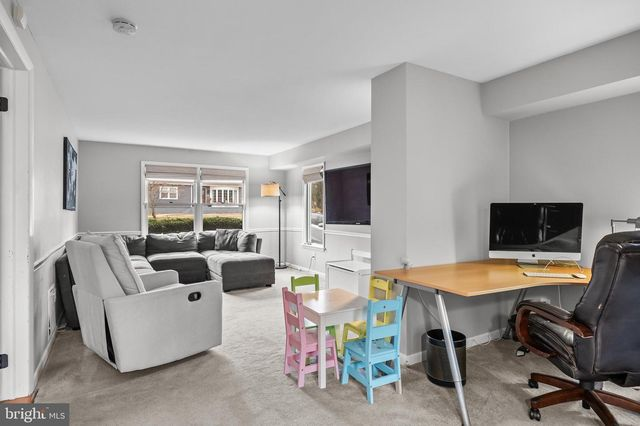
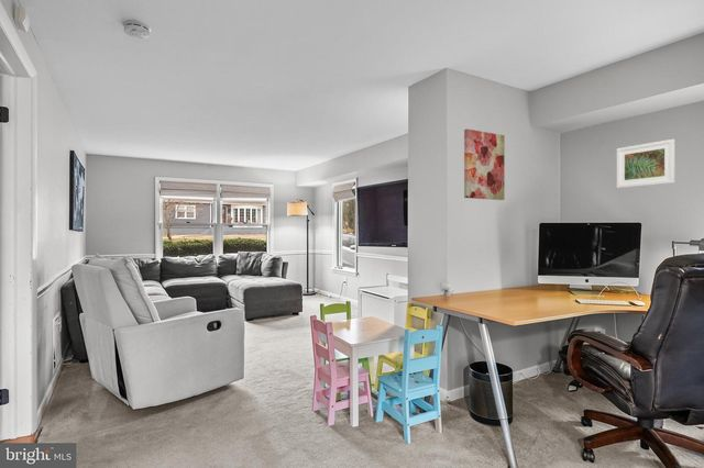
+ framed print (644, 165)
+ wall art (484, 165)
